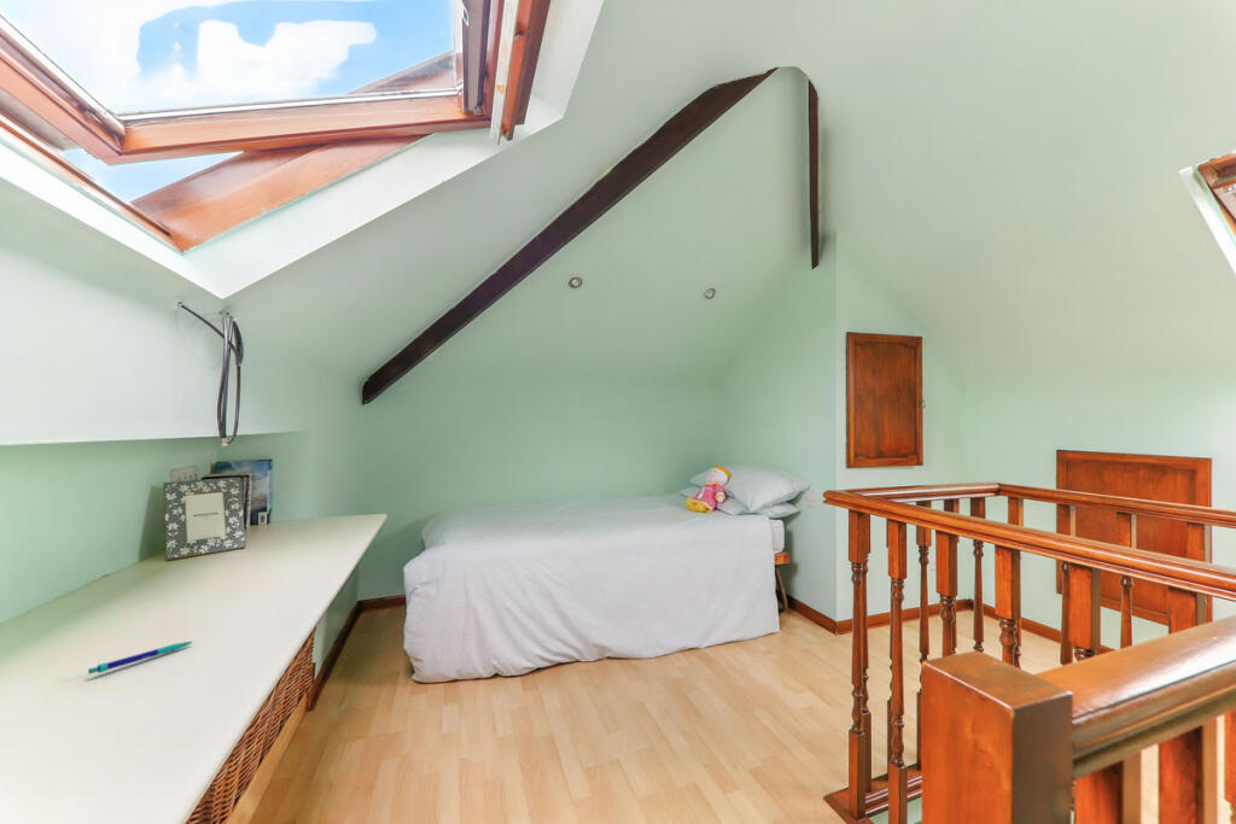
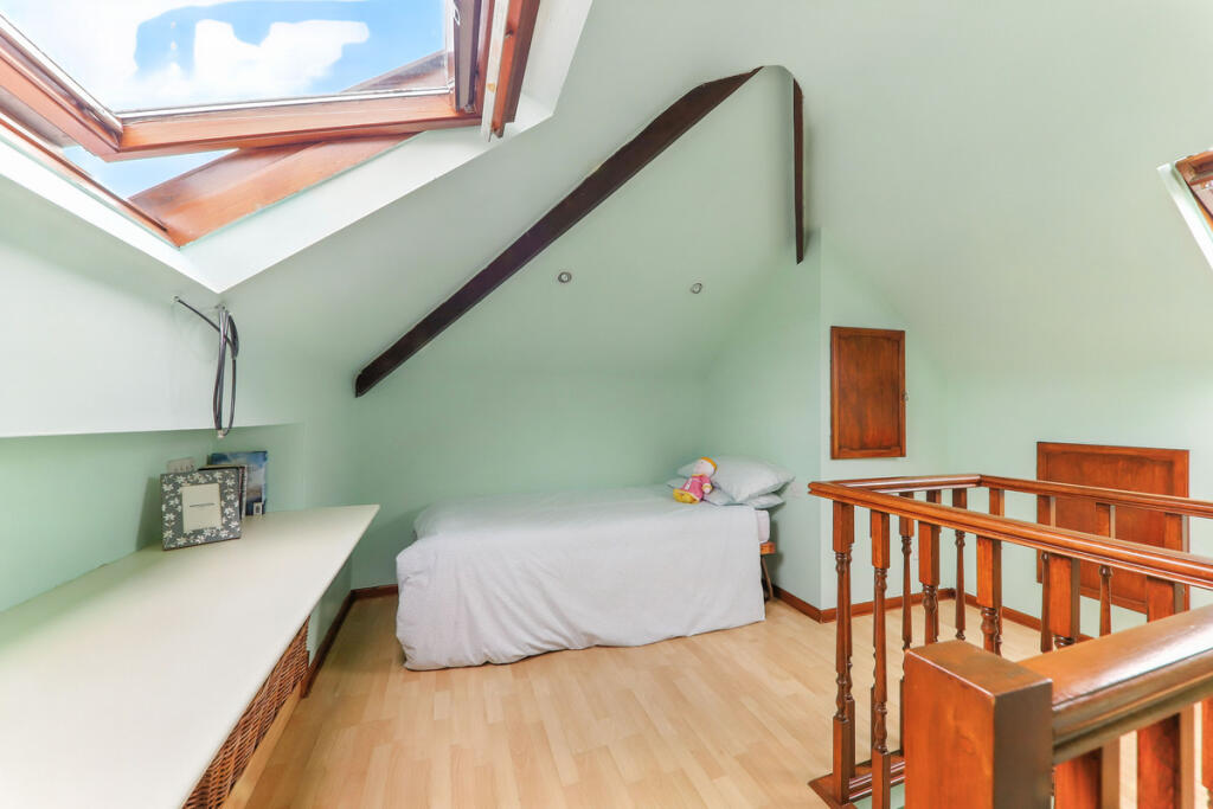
- pen (145, 655)
